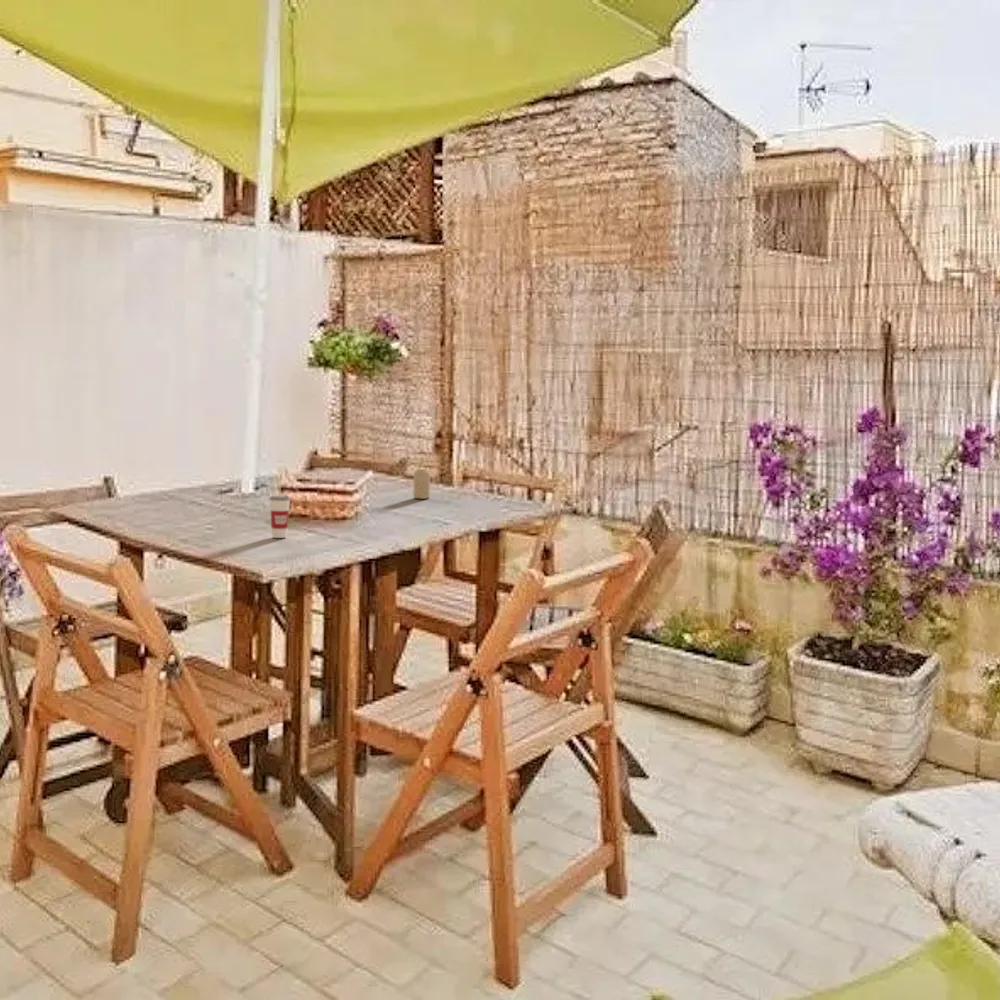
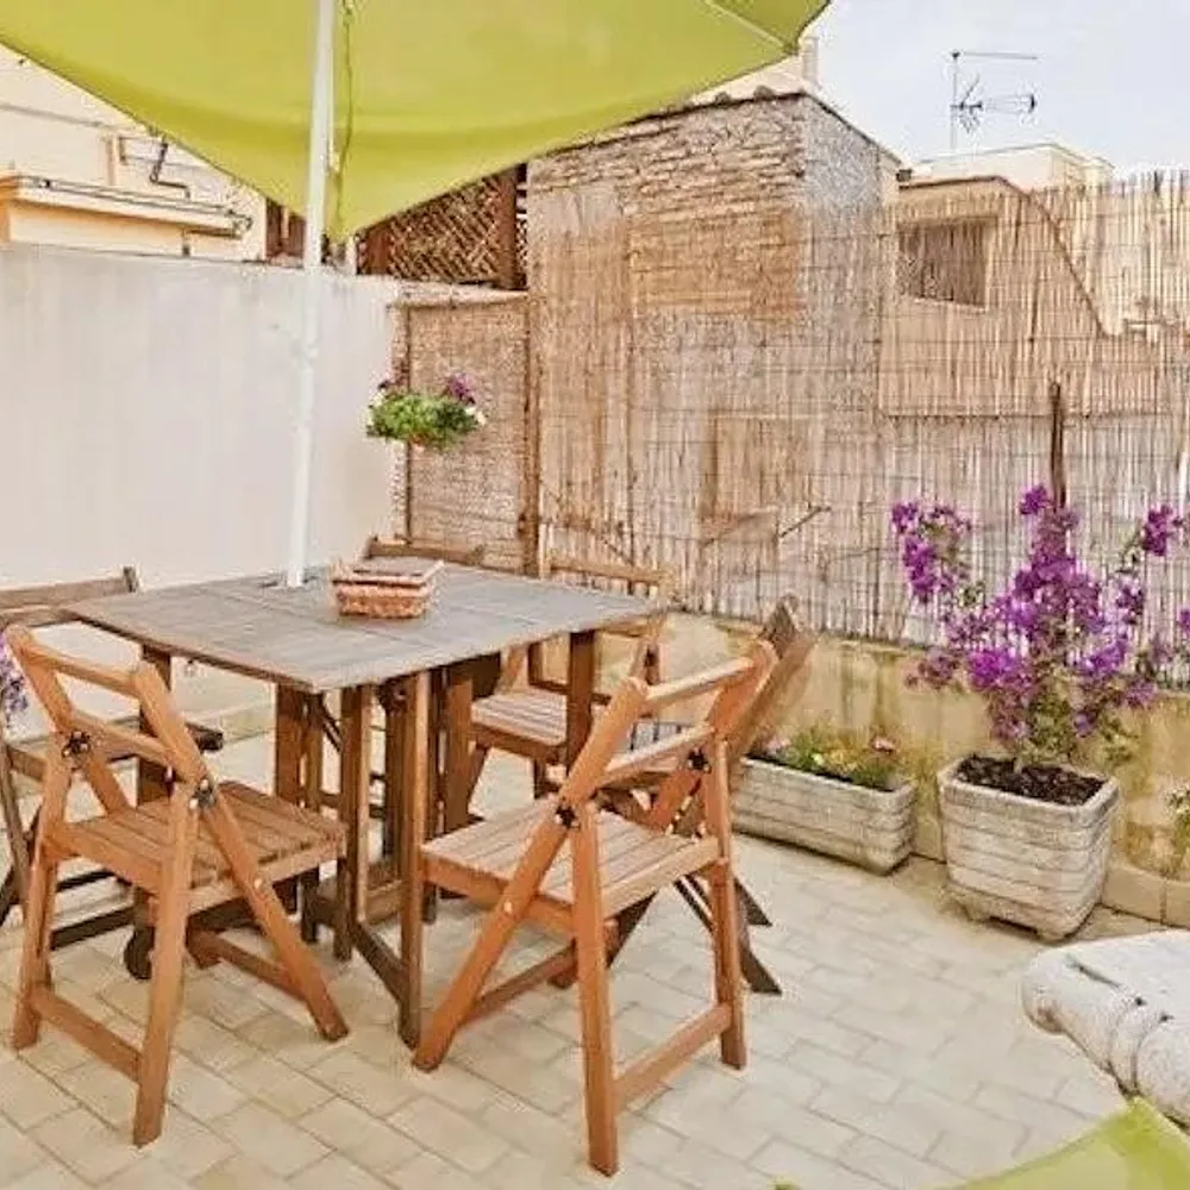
- candle (421, 483)
- cup (279, 510)
